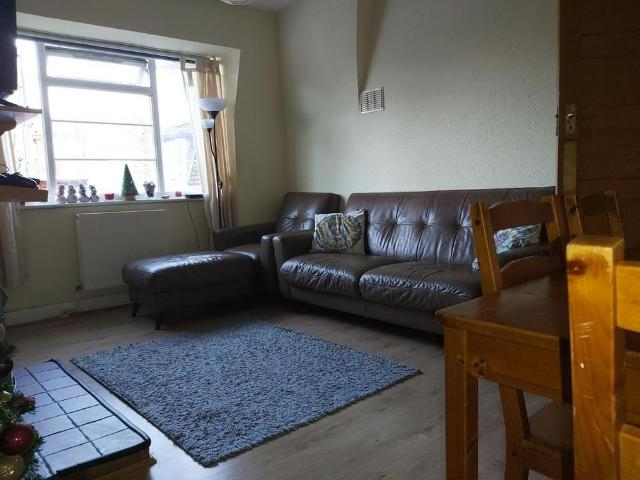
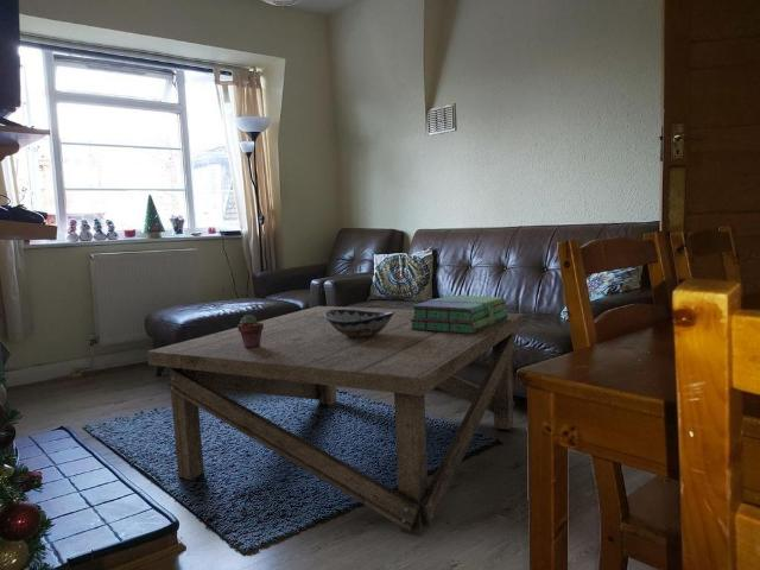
+ stack of books (460, 311)
+ potted succulent (251, 329)
+ decorative bowl (359, 323)
+ coffee table (356, 387)
